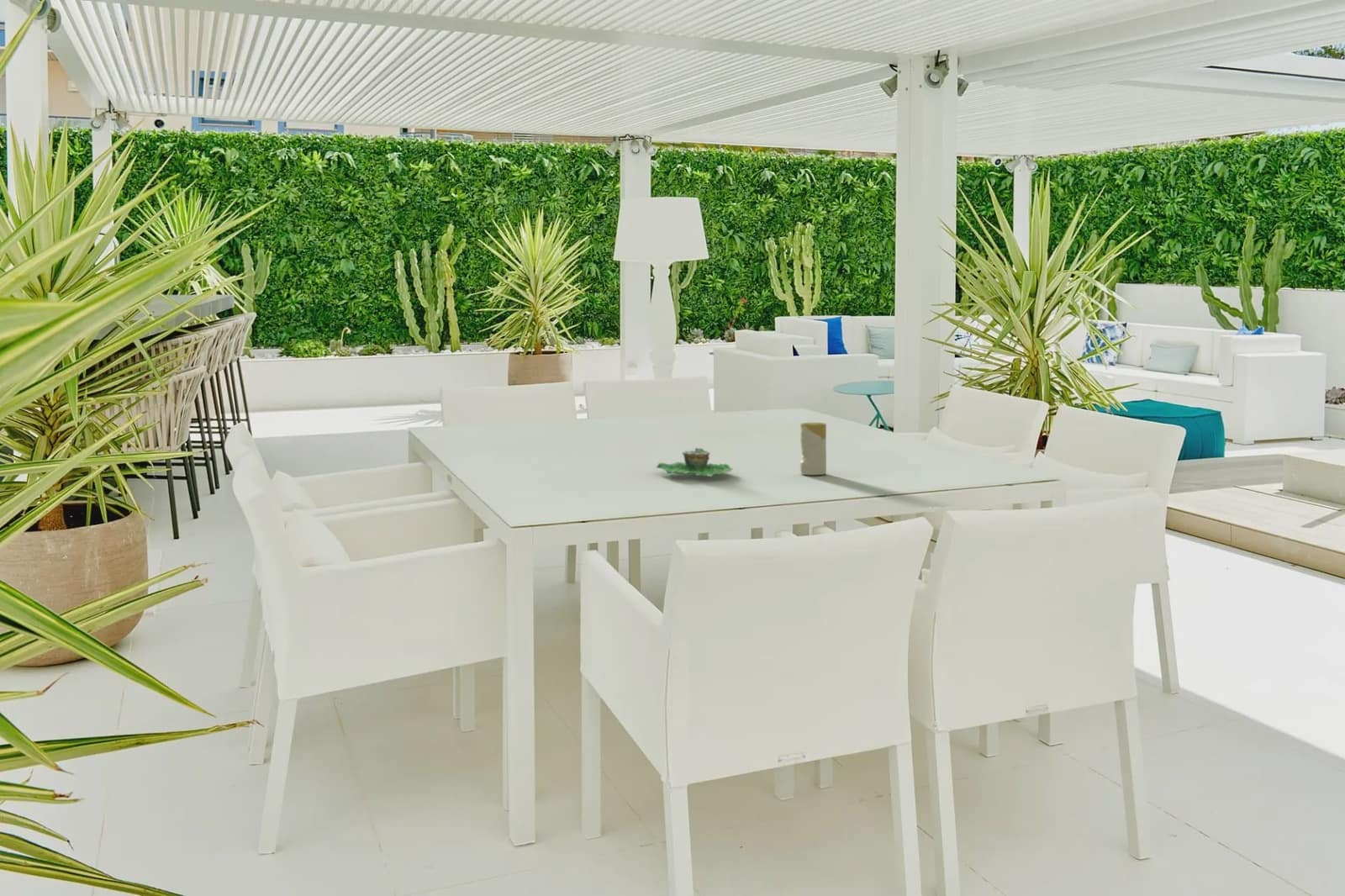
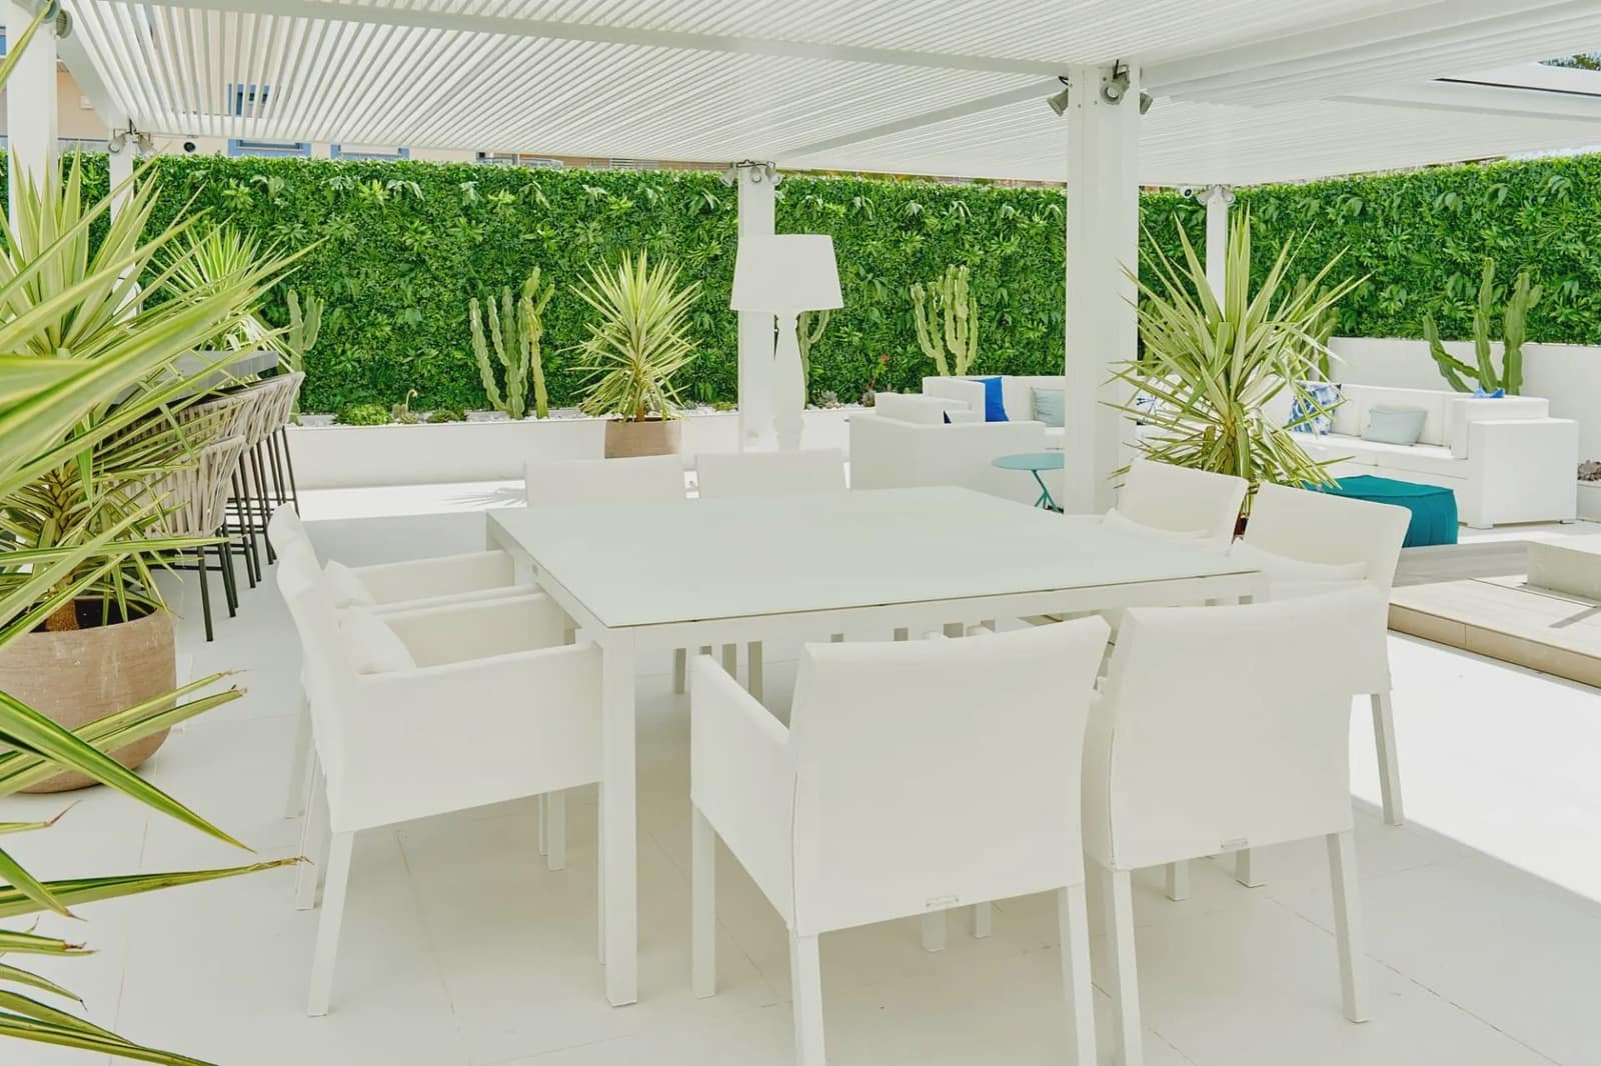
- succulent planter (697, 461)
- candle (813, 448)
